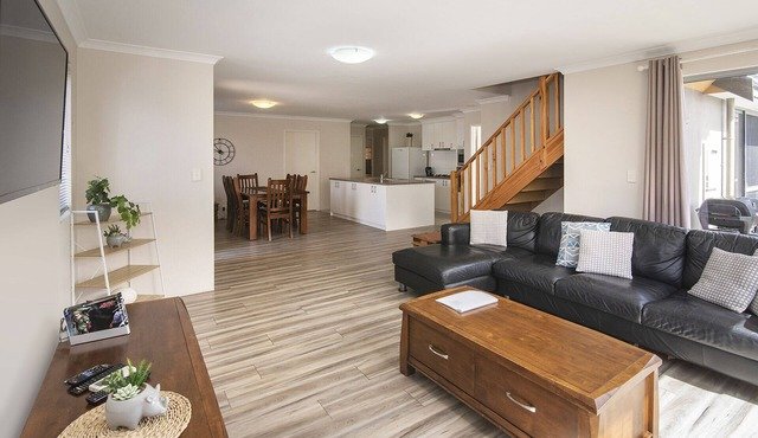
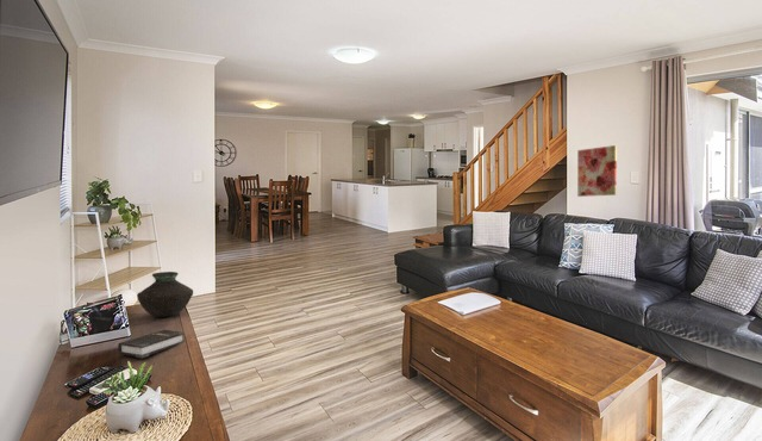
+ vase (165, 294)
+ hardback book (152, 342)
+ wall art (597, 172)
